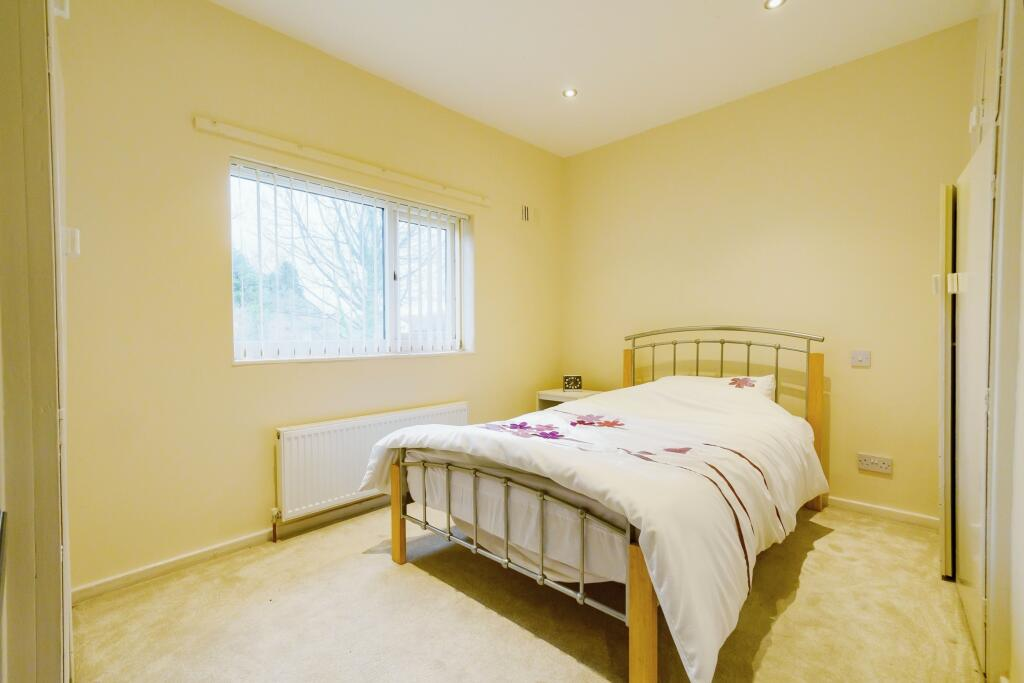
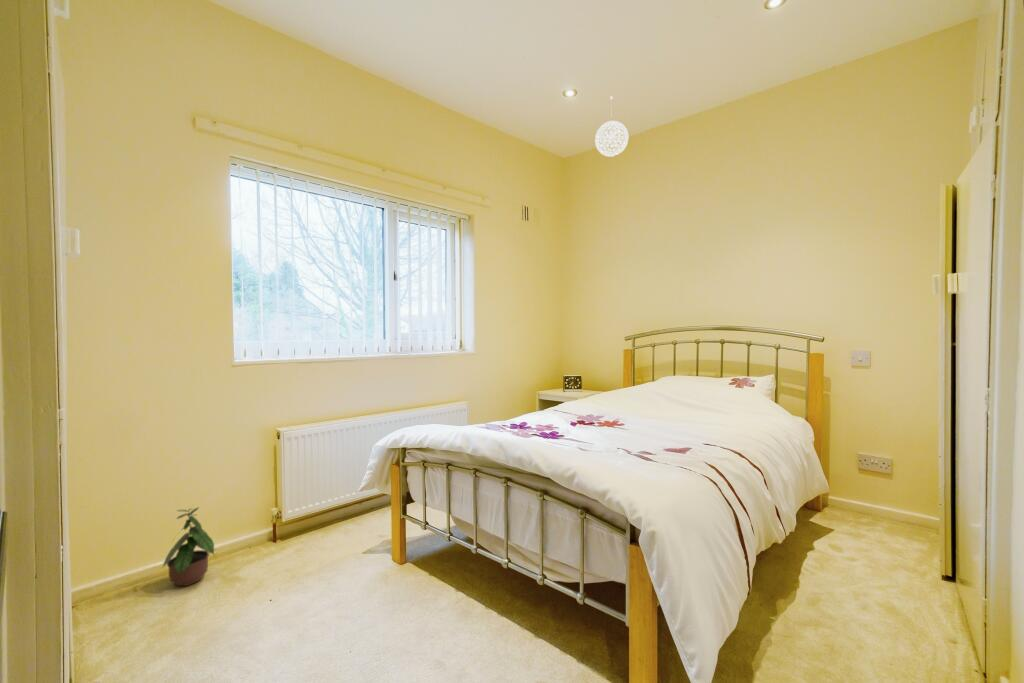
+ potted plant (190, 542)
+ pendant light (611, 126)
